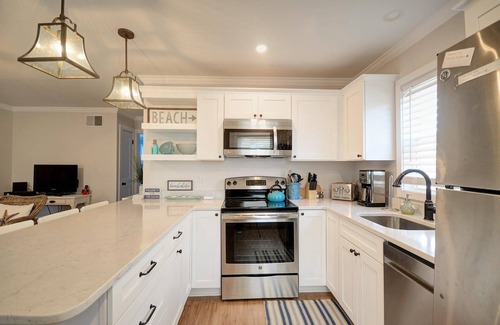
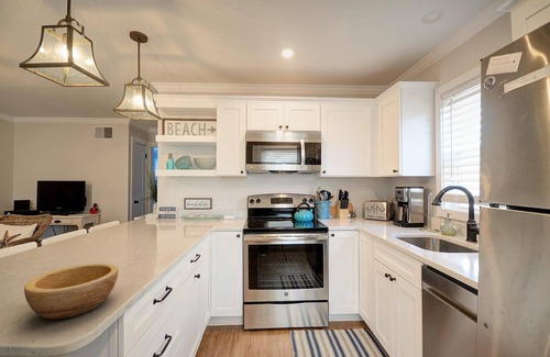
+ bowl (75, 290)
